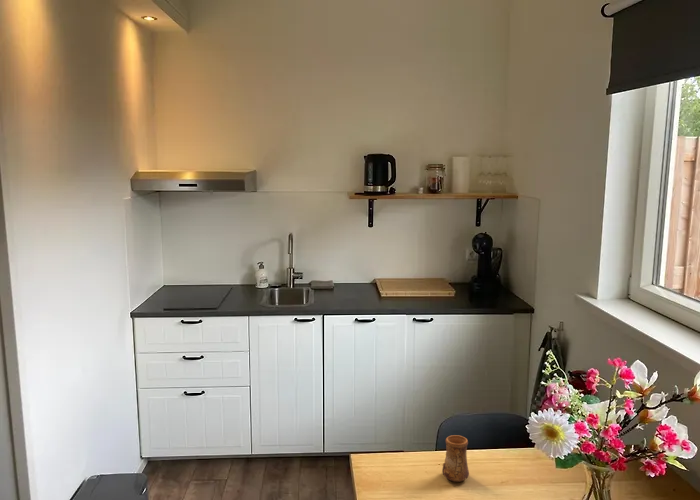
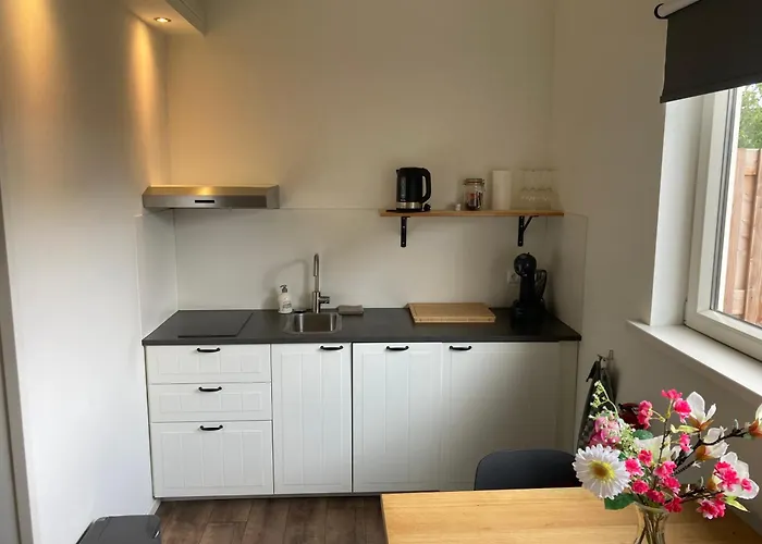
- cup (456, 458)
